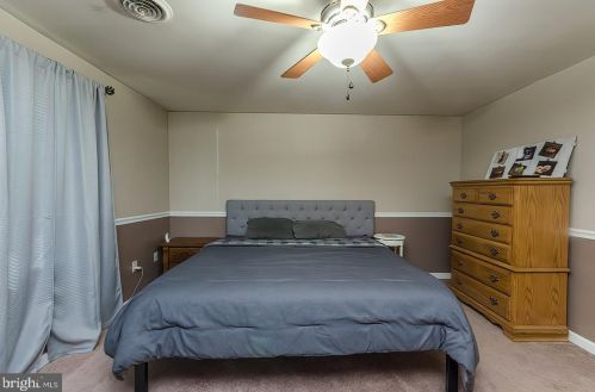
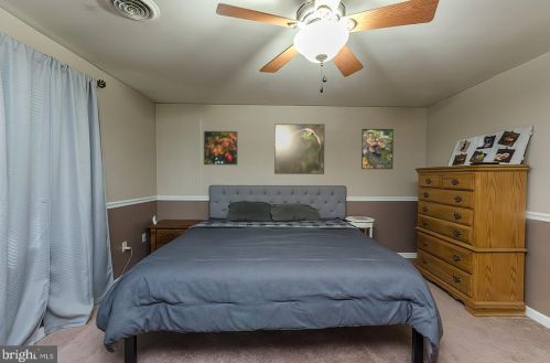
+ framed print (220, 148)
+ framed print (299, 149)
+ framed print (377, 149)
